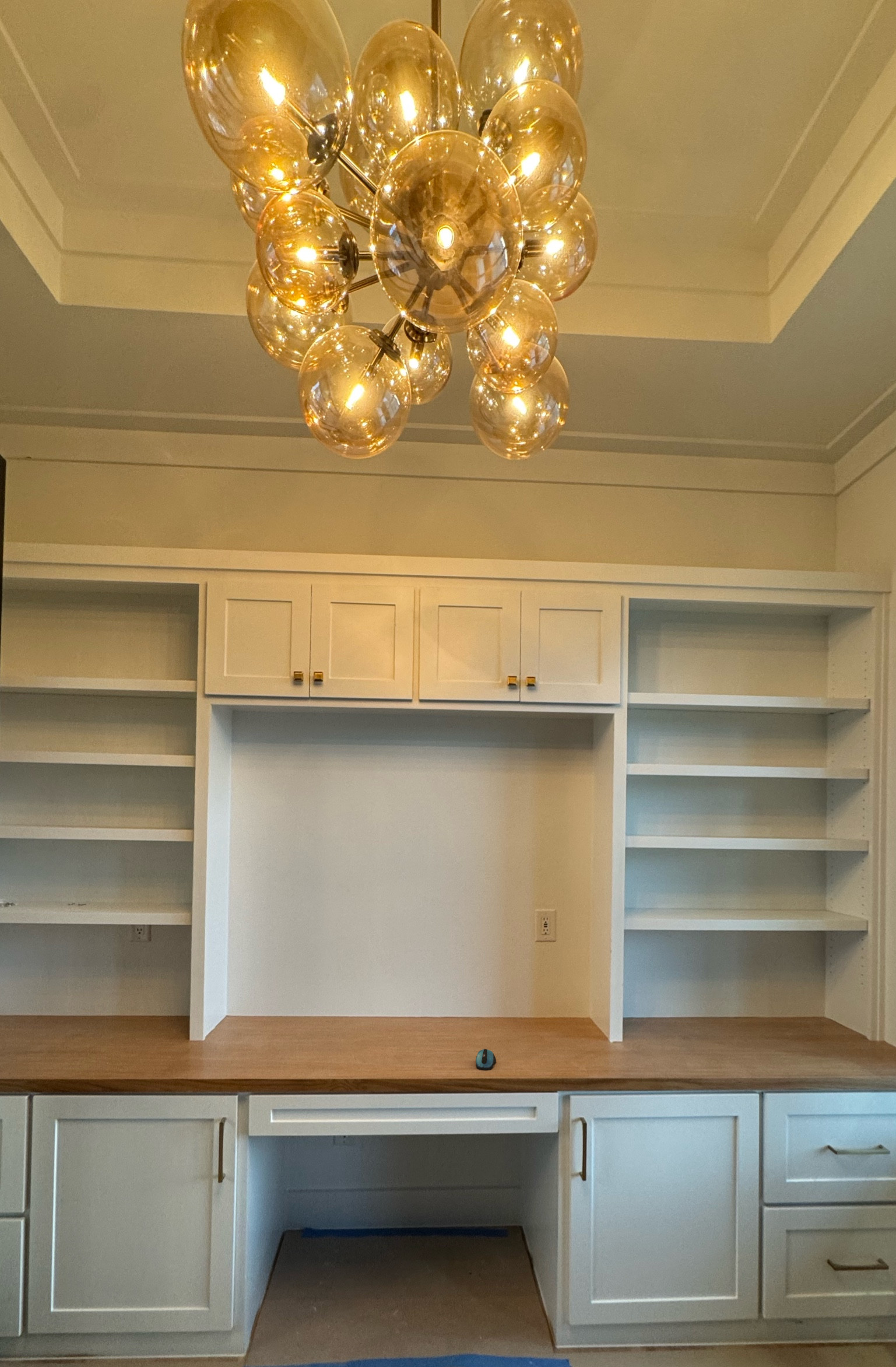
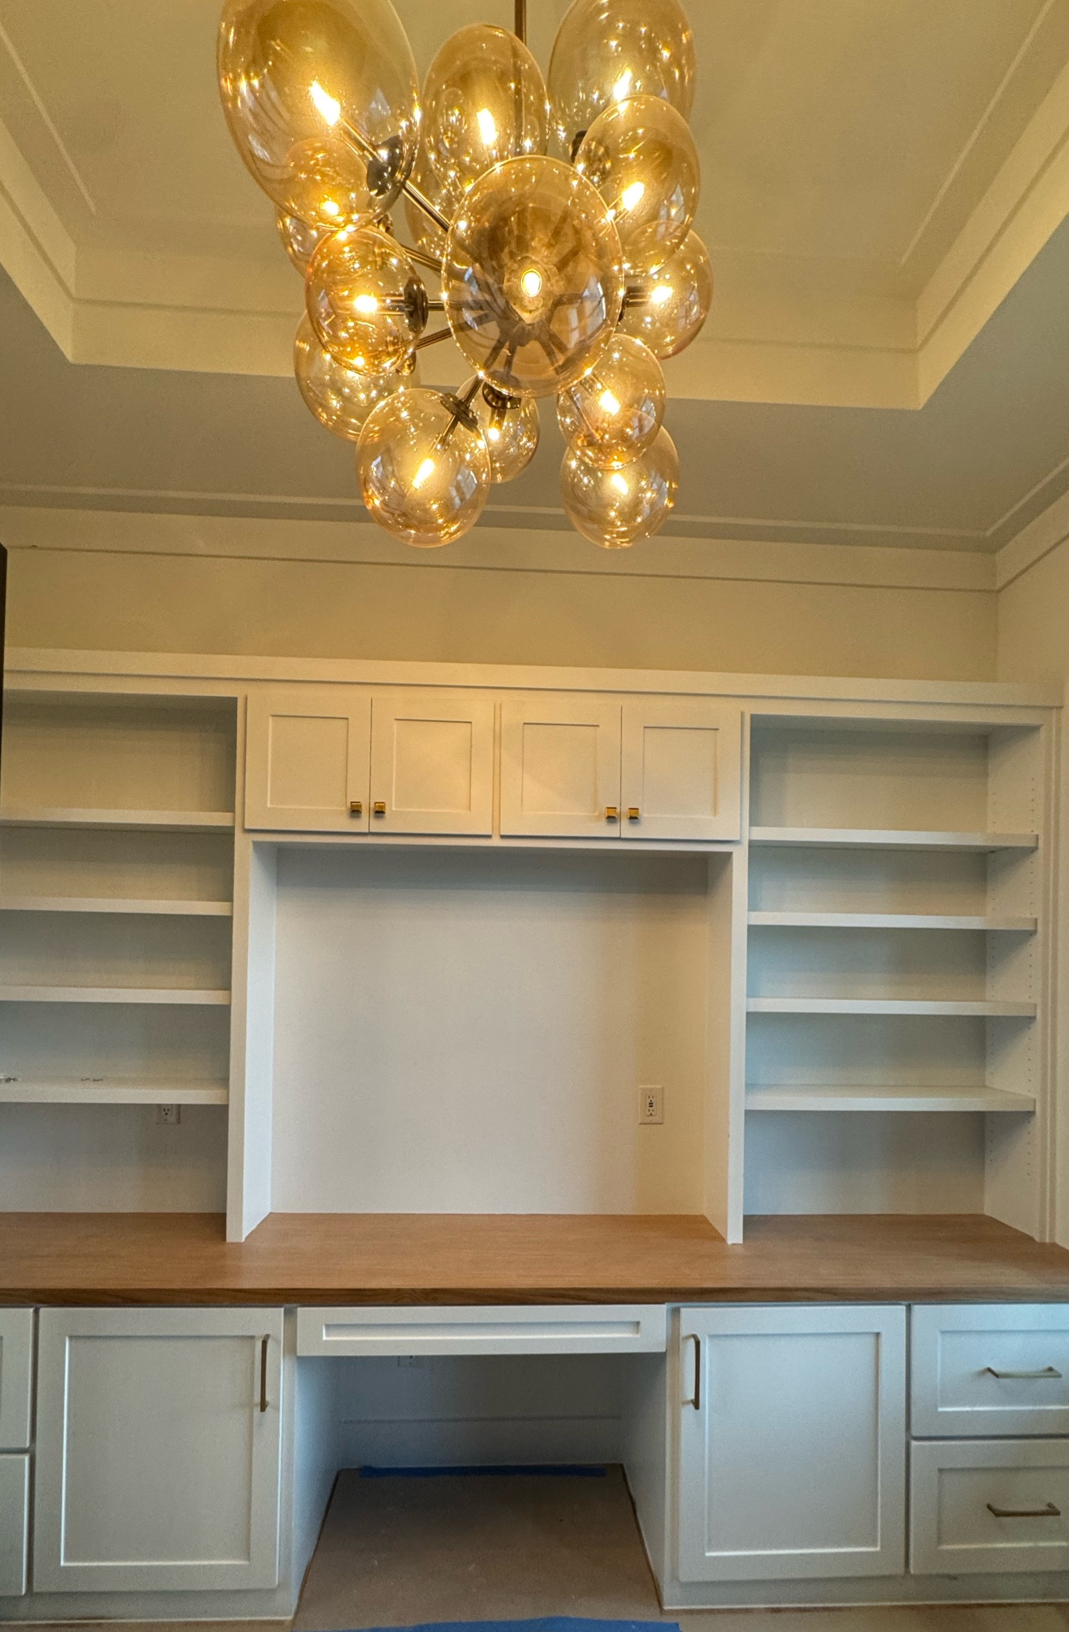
- computer mouse (486, 1057)
